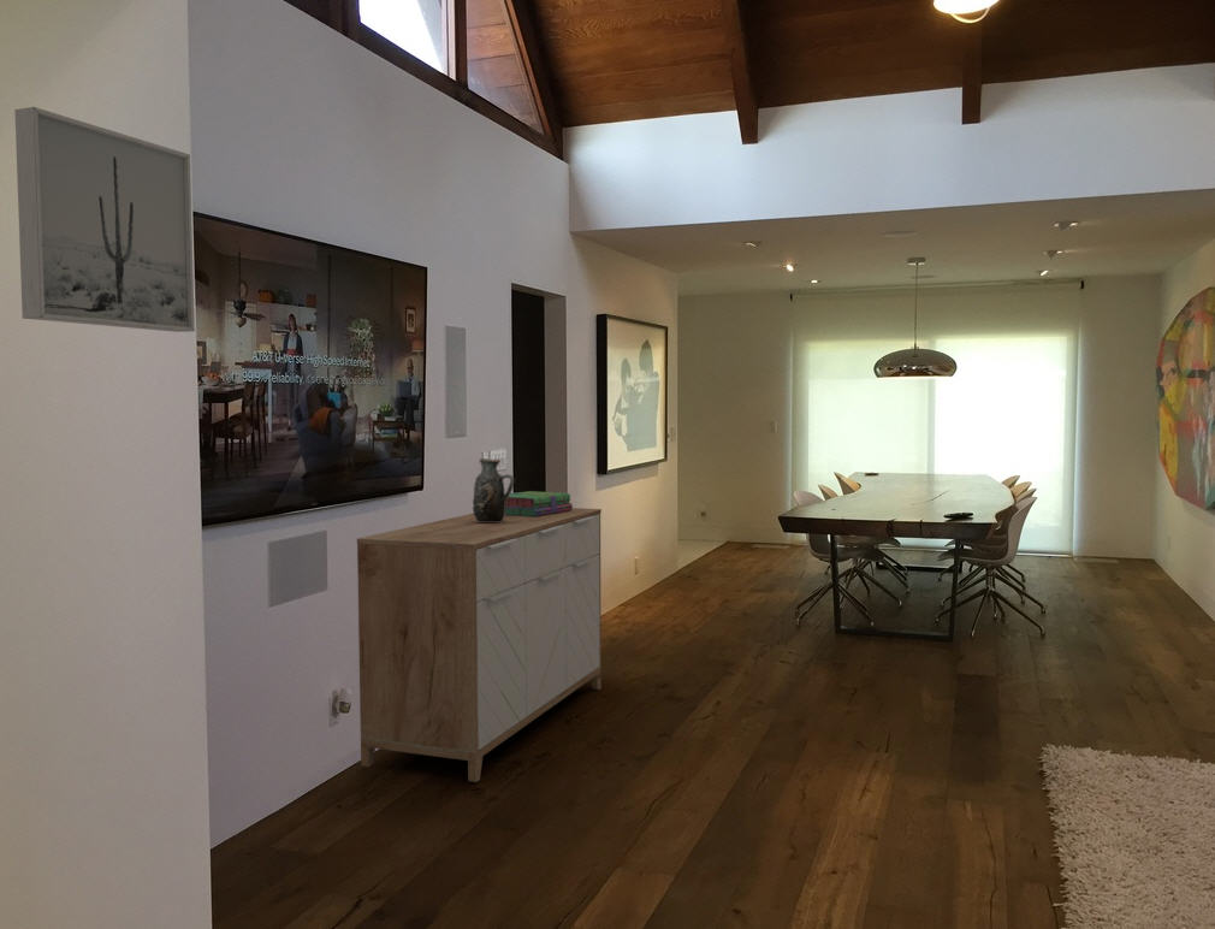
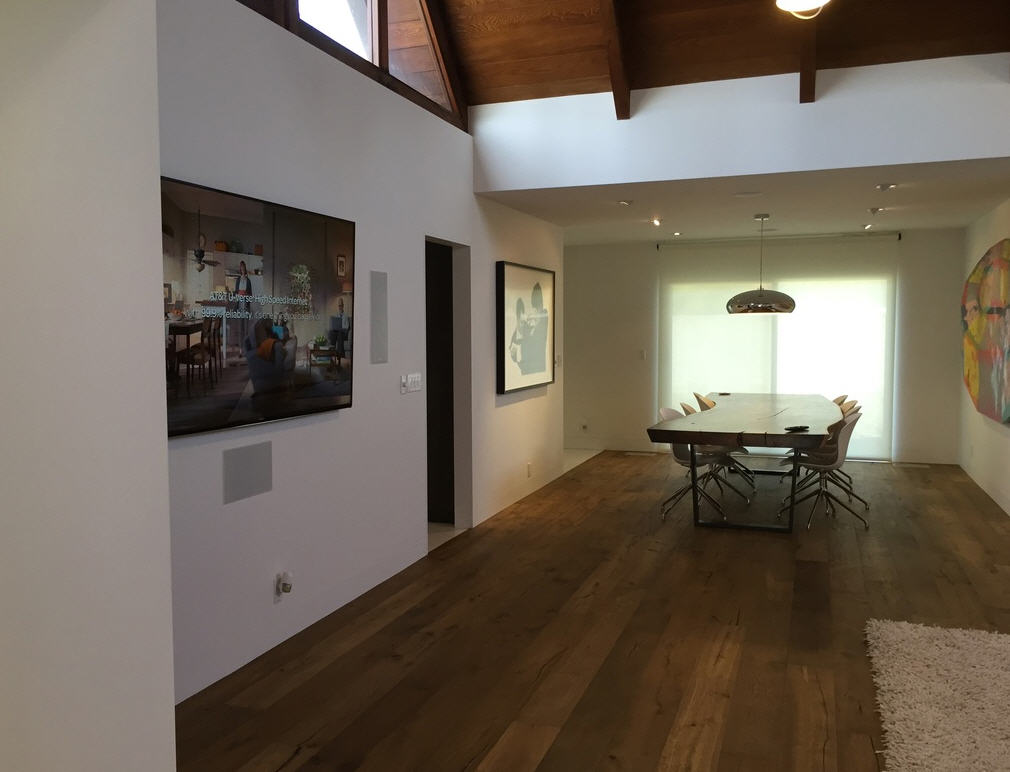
- wall art (112, 230)
- decorative vase (493, 490)
- sideboard (497, 622)
- stack of books (532, 503)
